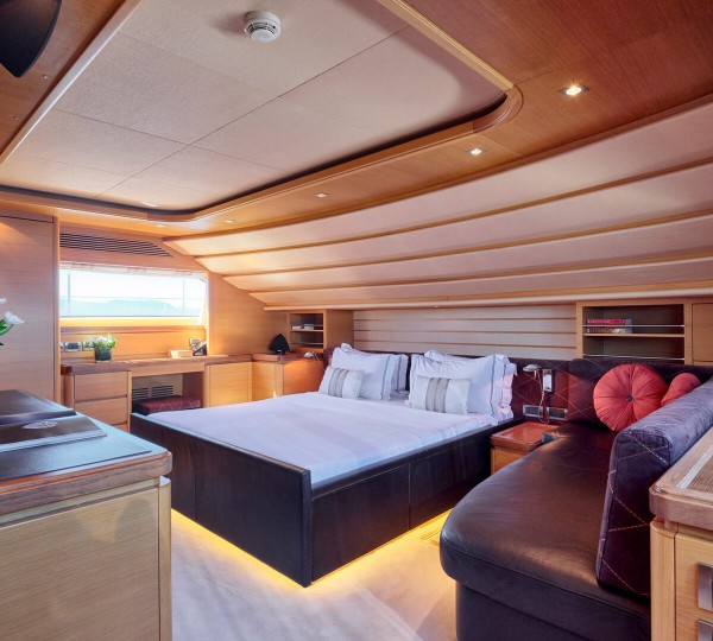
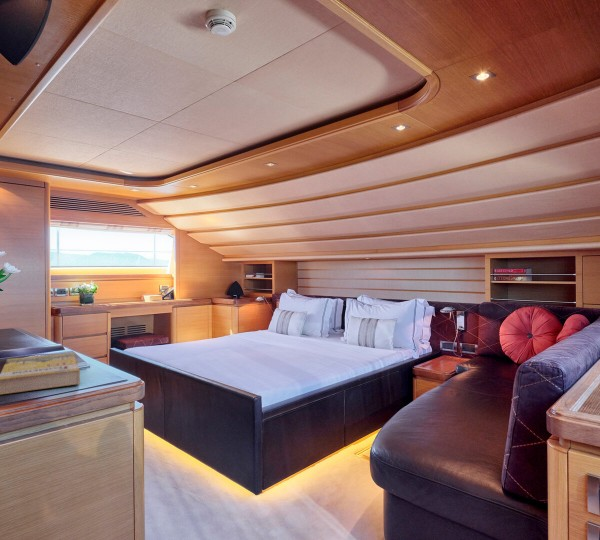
+ book (41, 370)
